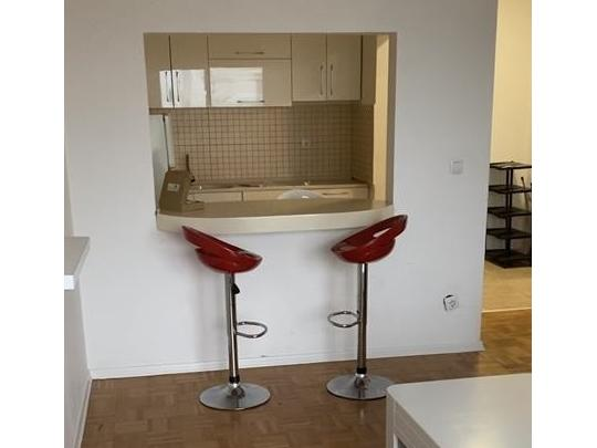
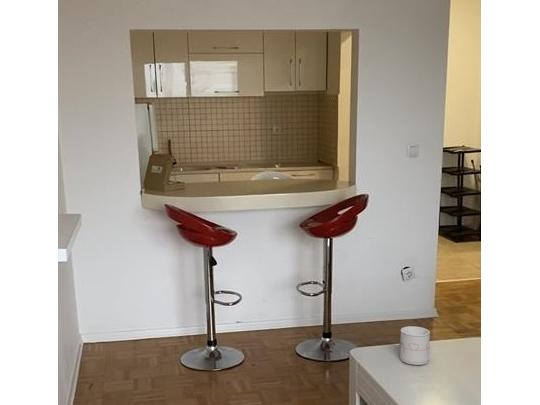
+ mug (416, 343)
